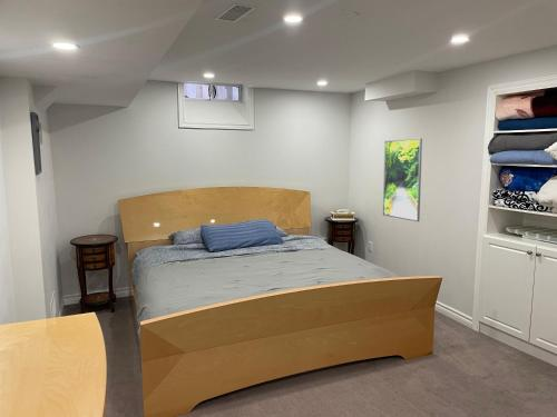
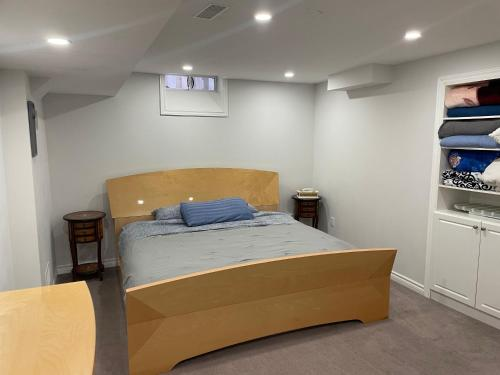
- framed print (401, 179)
